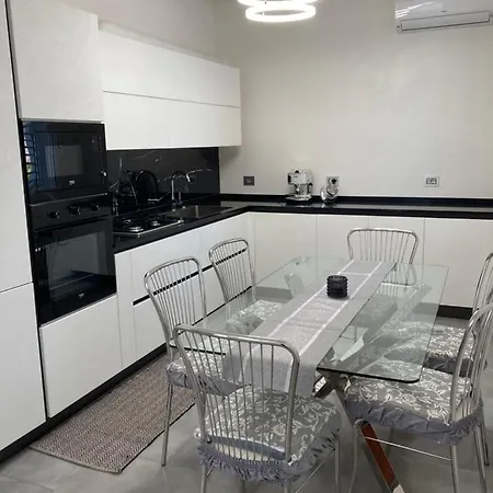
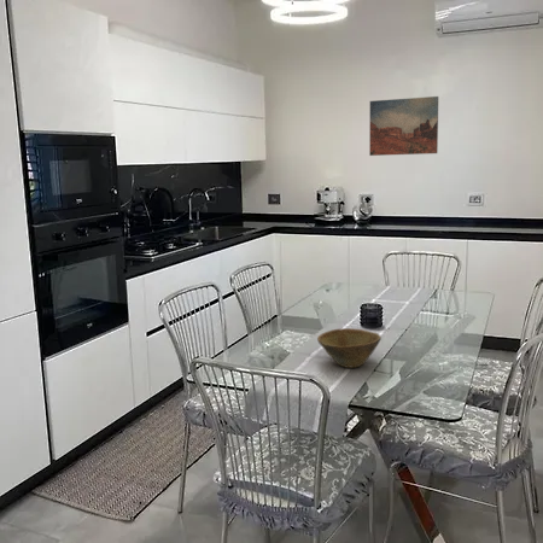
+ bowl (349, 349)
+ wall art (403, 127)
